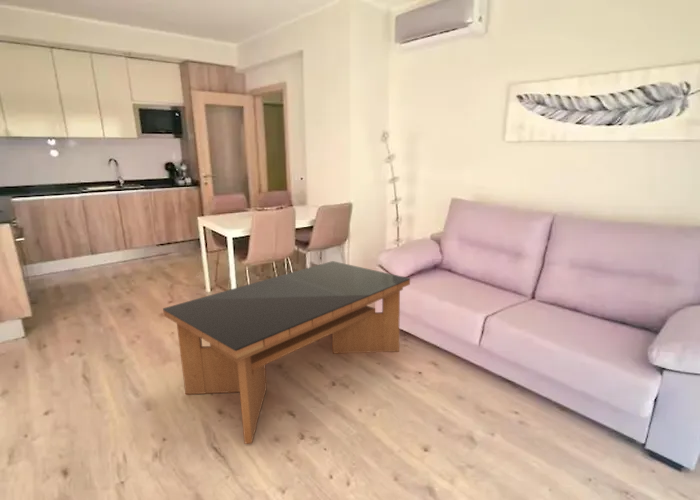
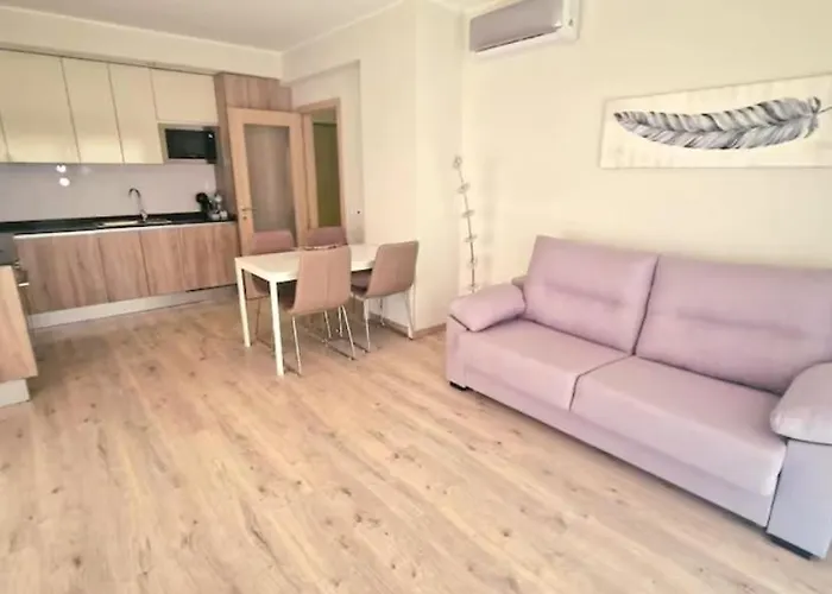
- coffee table (300, 331)
